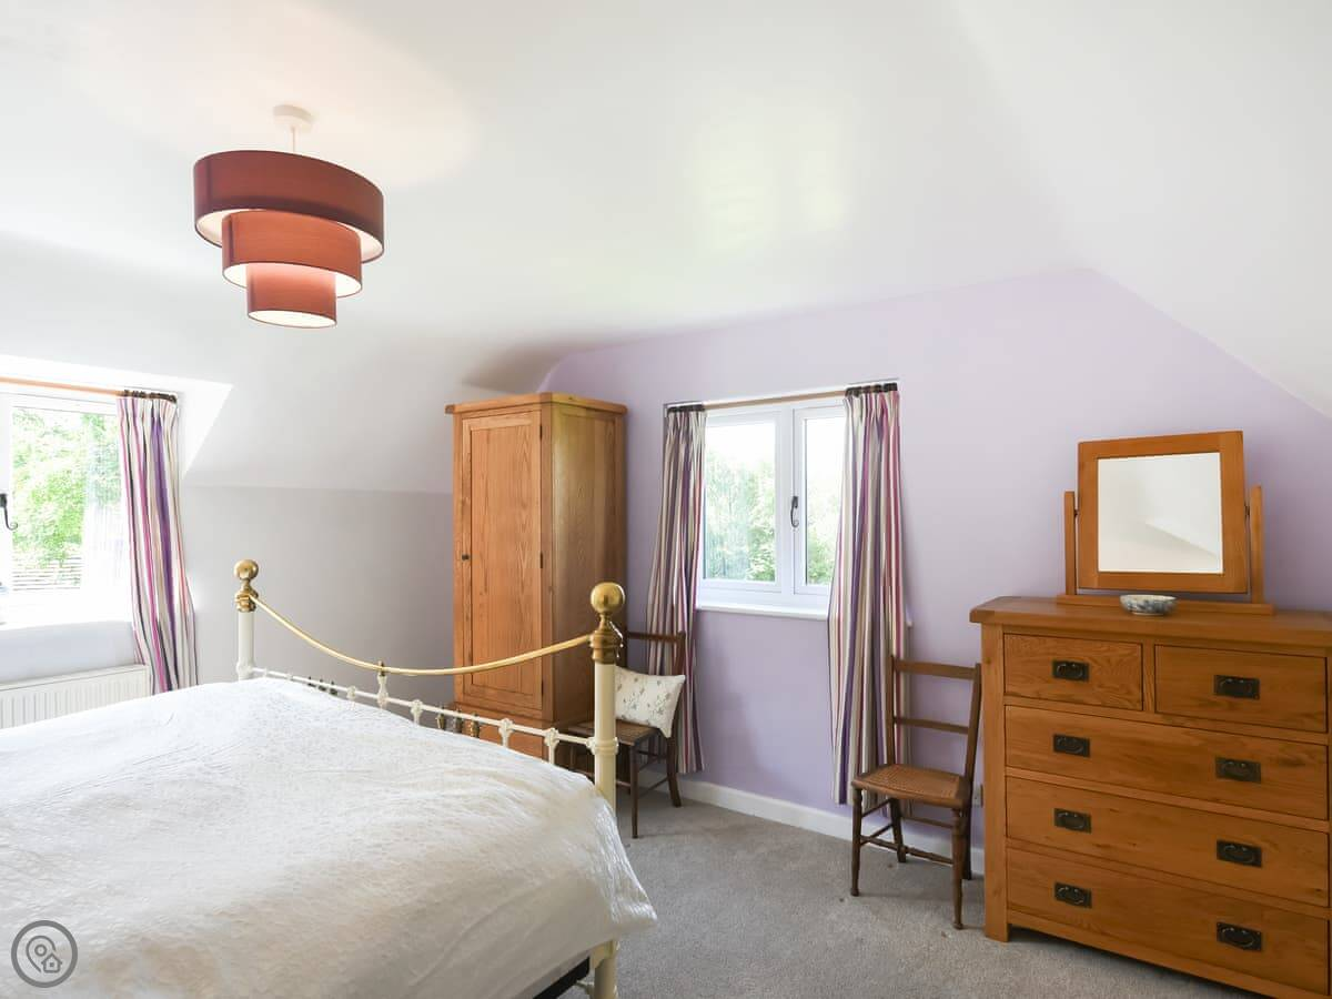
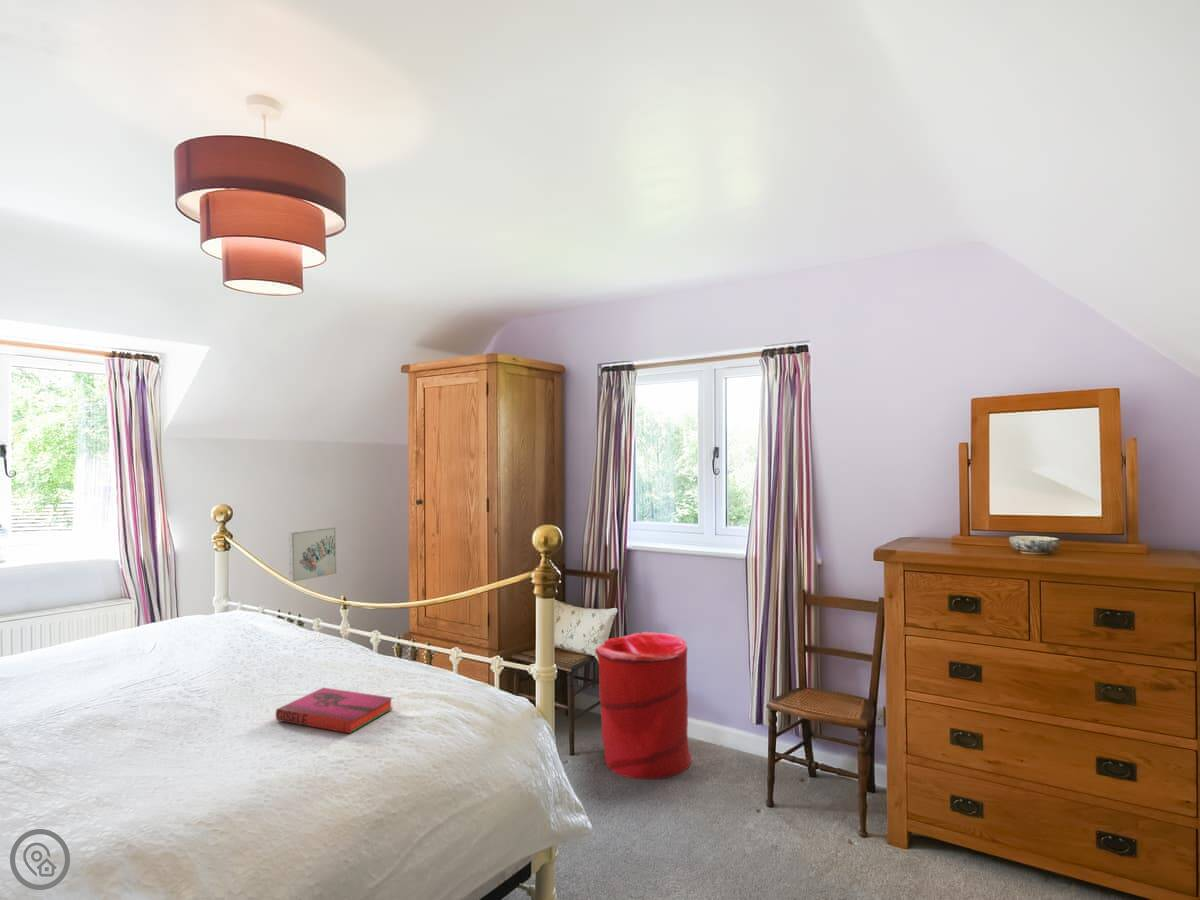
+ hardback book (335, 709)
+ wall art (313, 553)
+ laundry hamper (642, 700)
